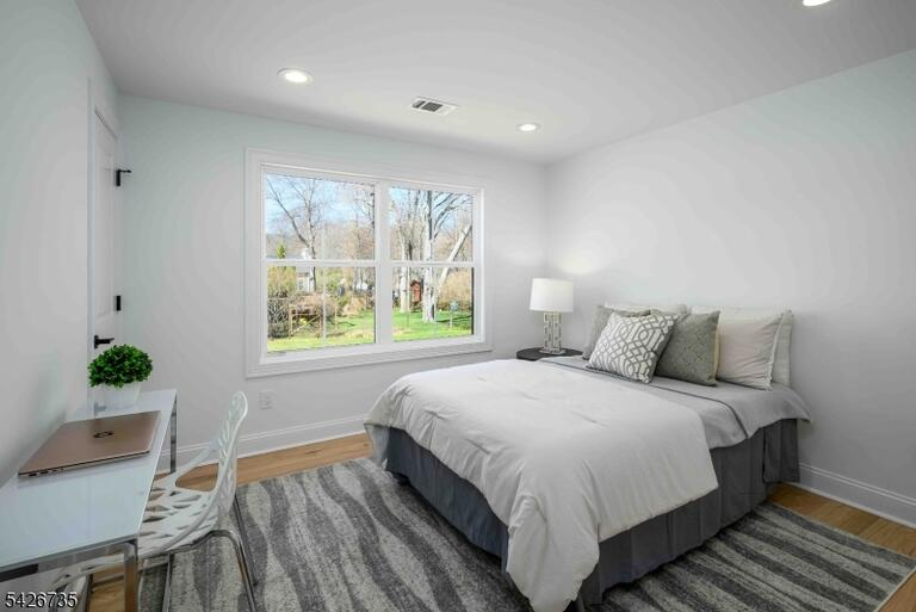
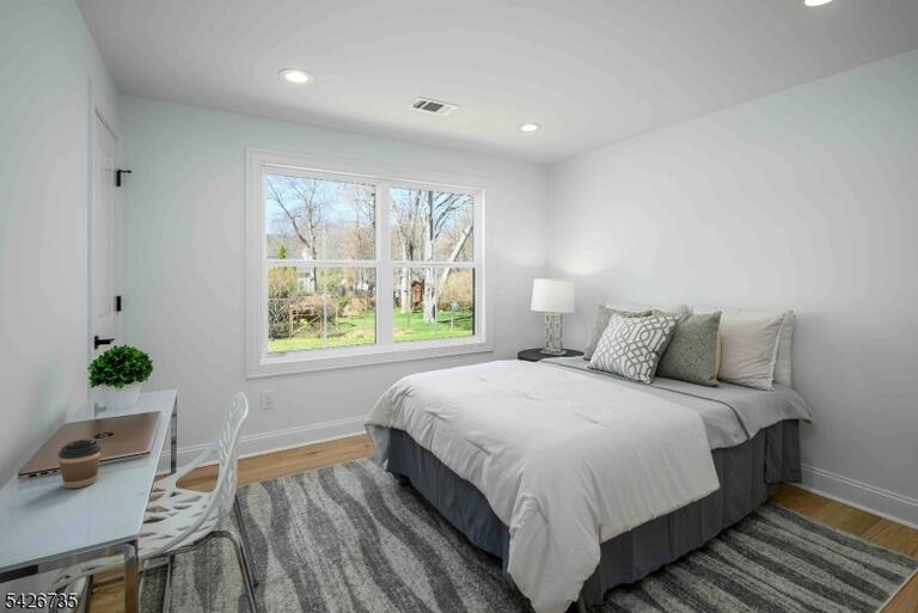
+ coffee cup (80, 461)
